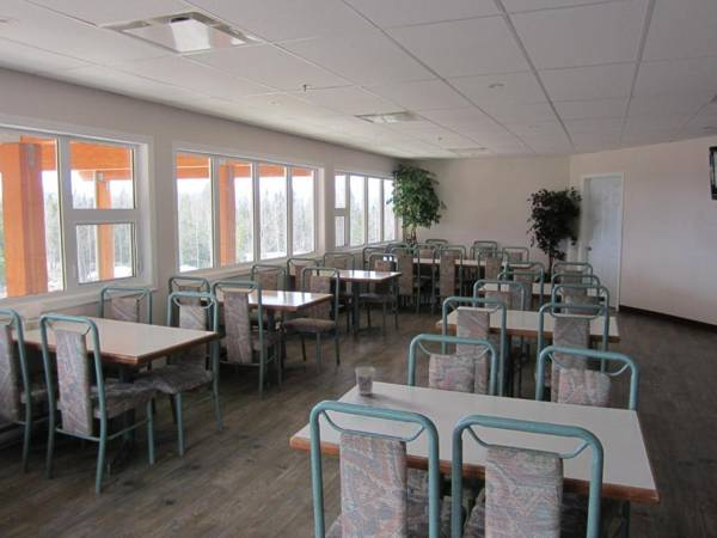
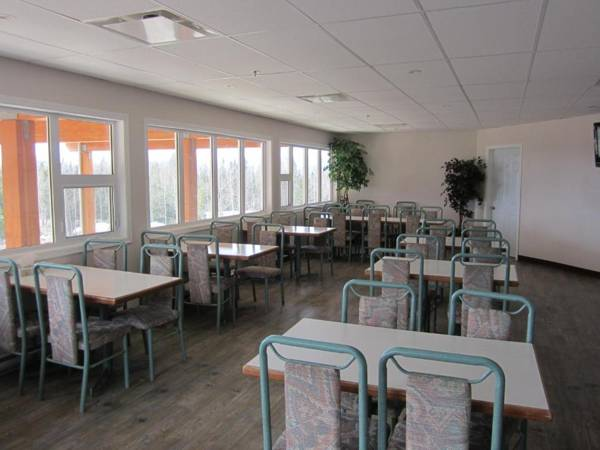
- cup (364, 380)
